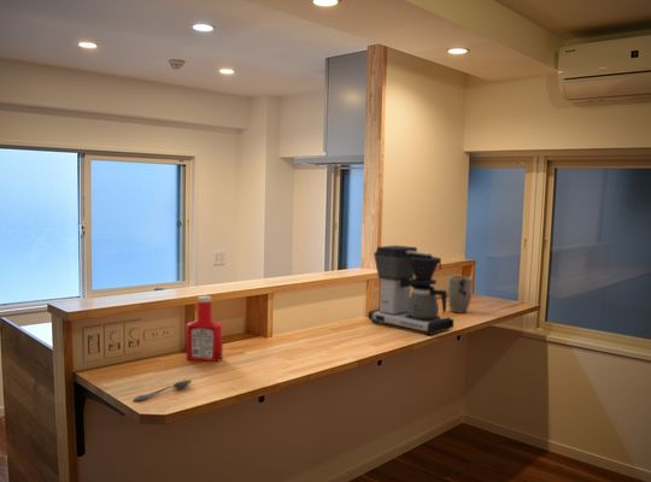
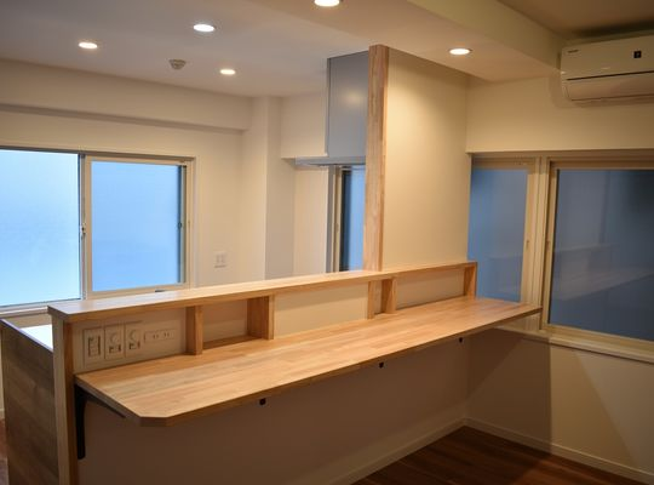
- soap bottle (204, 328)
- coffee maker (412, 287)
- spoon (163, 389)
- plant pot (459, 294)
